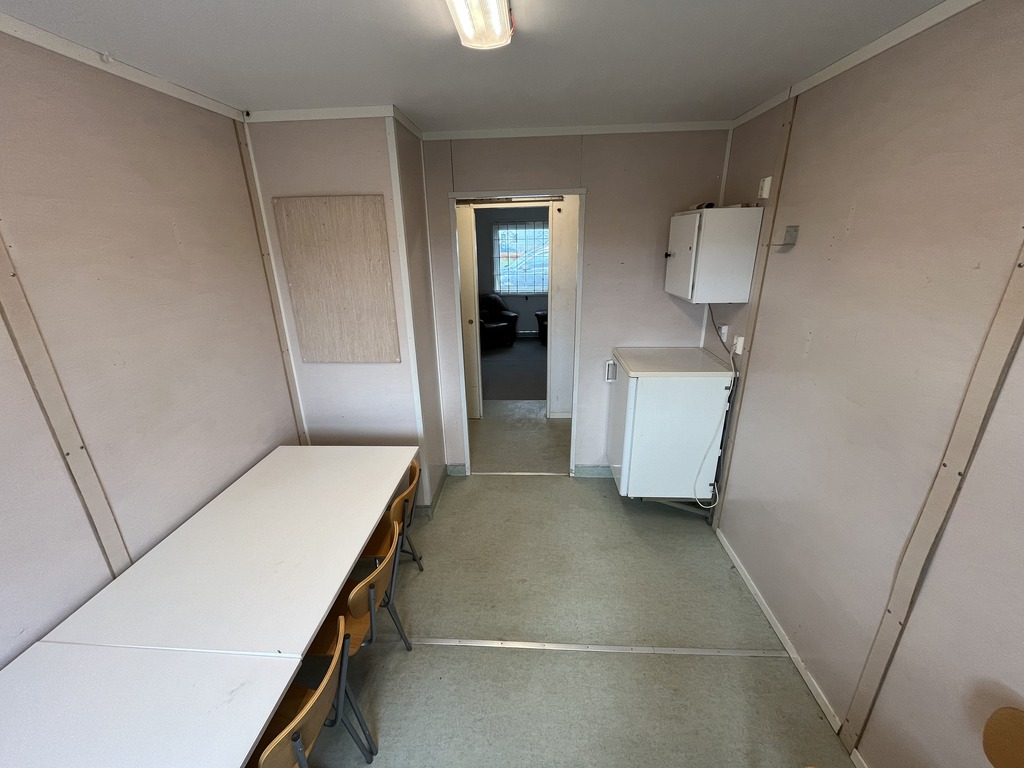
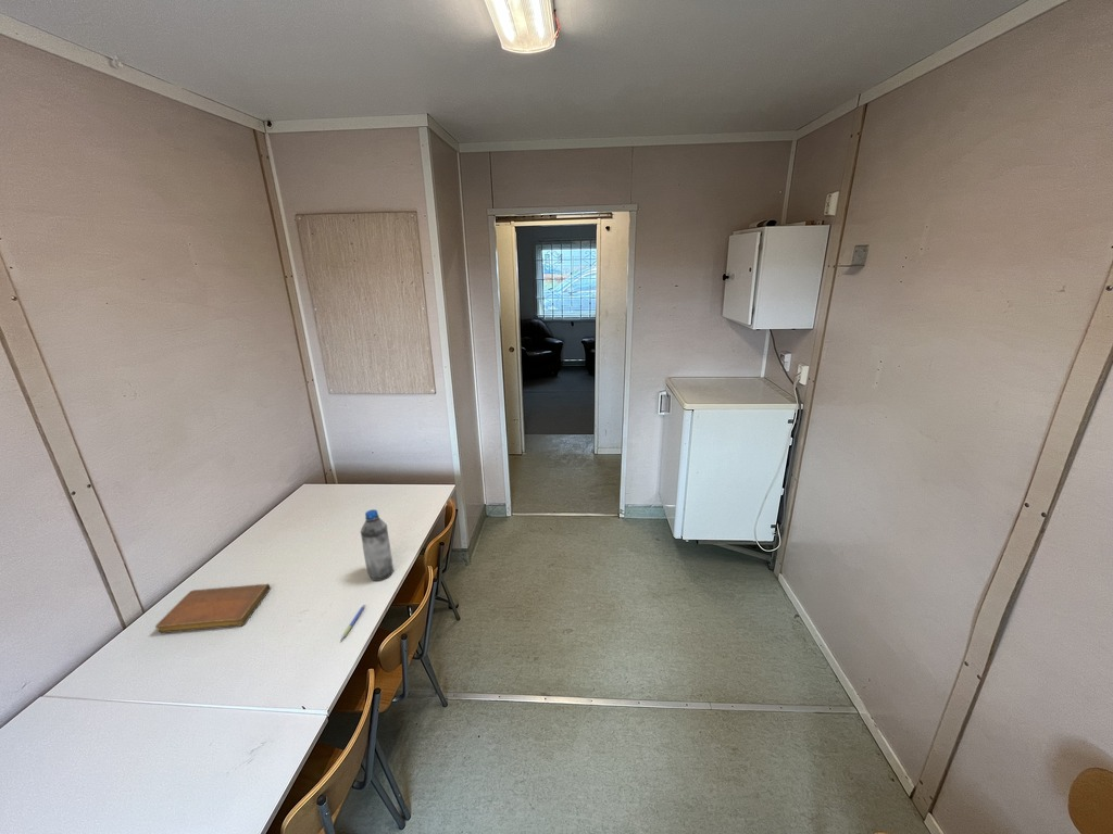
+ pen (352, 621)
+ water bottle (376, 543)
+ notebook (216, 606)
